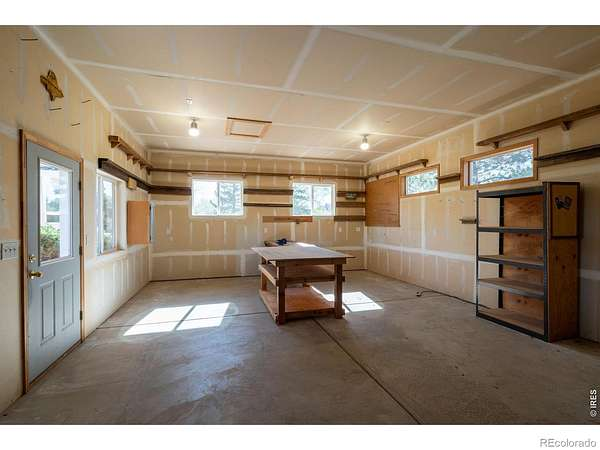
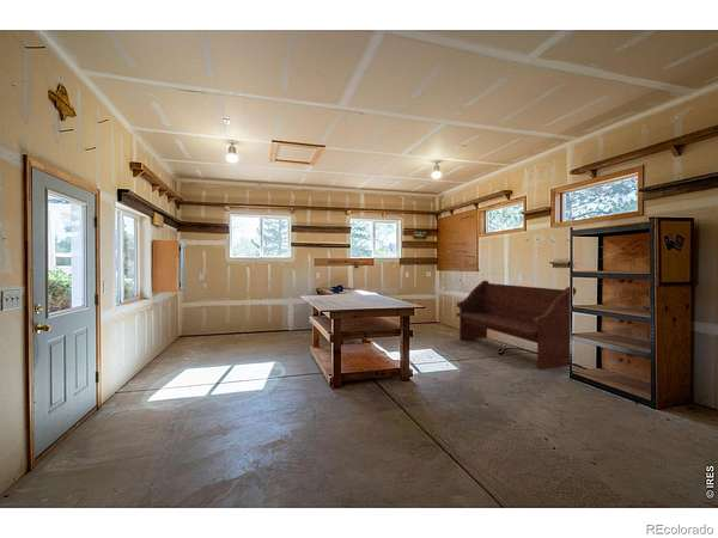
+ bench (505, 317)
